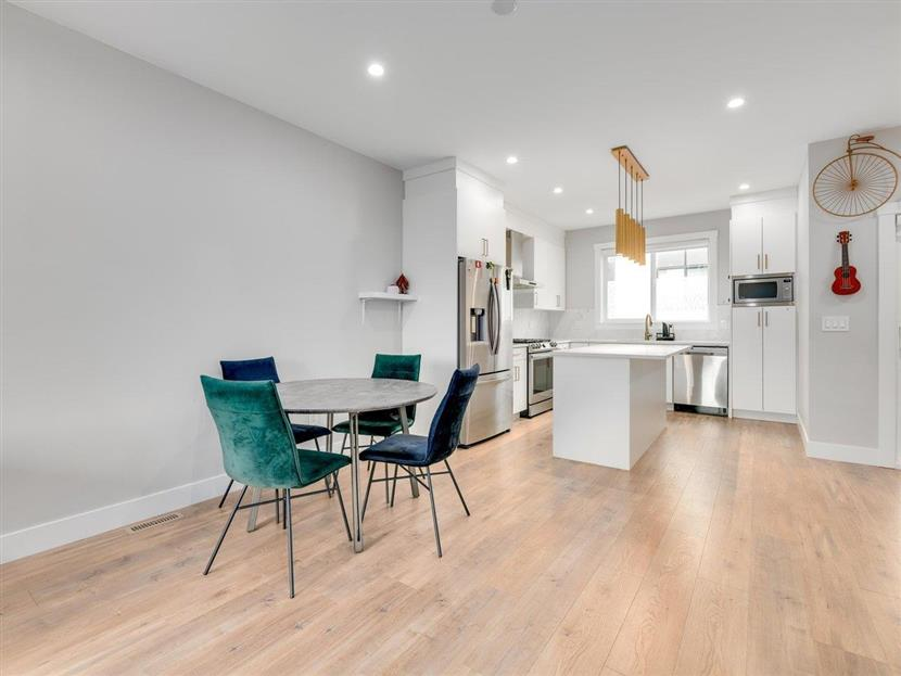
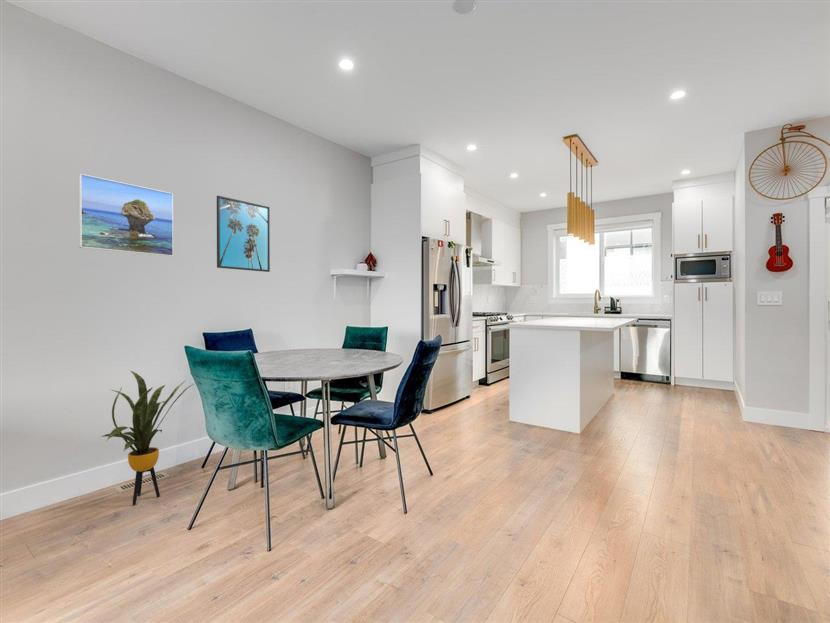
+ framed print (129, 218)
+ house plant (148, 435)
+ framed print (244, 235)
